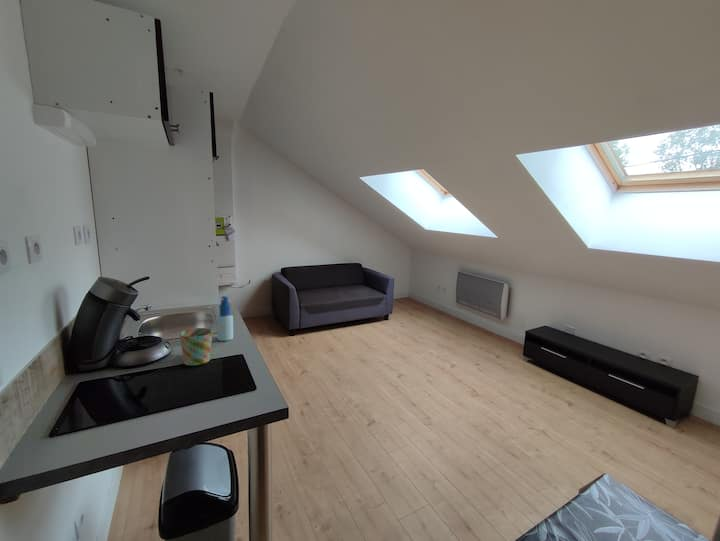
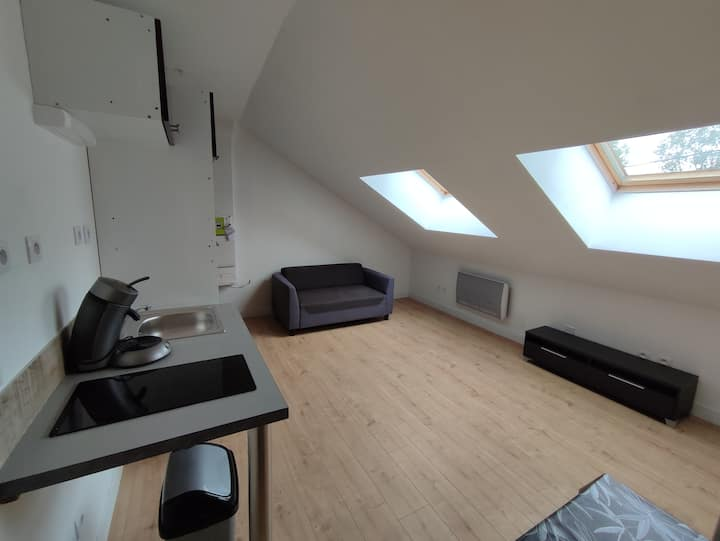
- spray bottle (225, 317)
- mug (199, 345)
